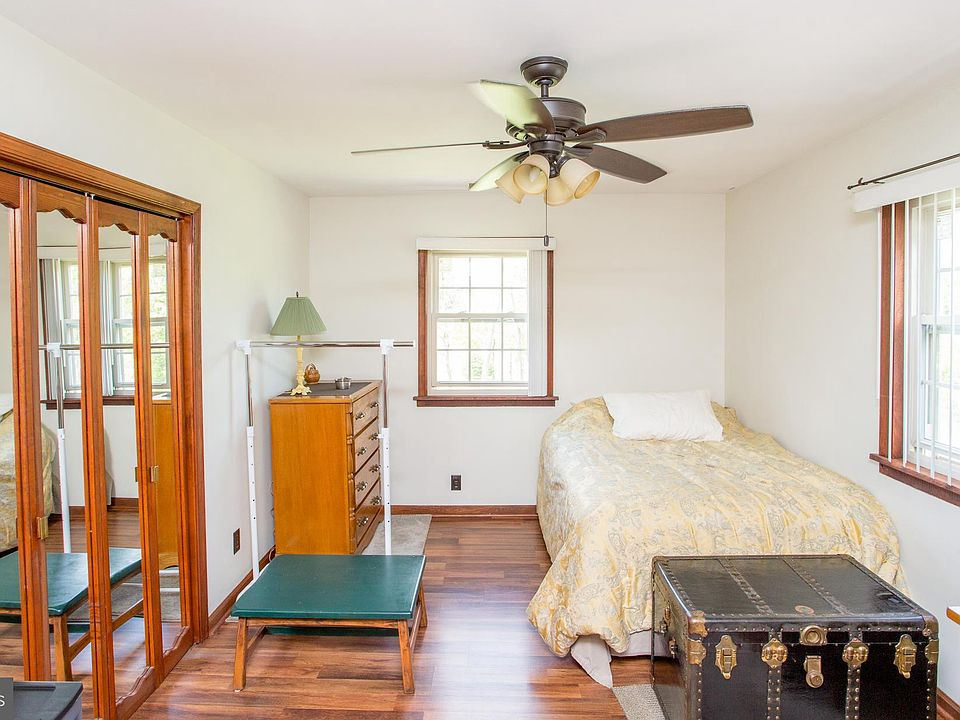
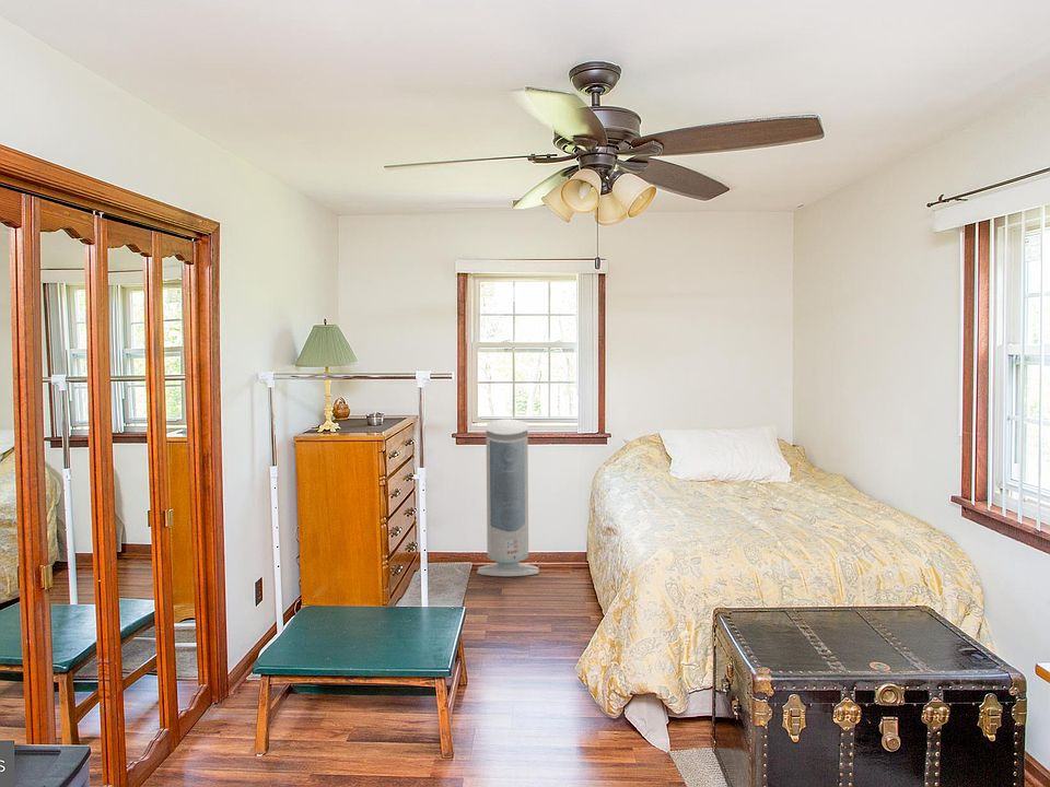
+ air purifier (508, 495)
